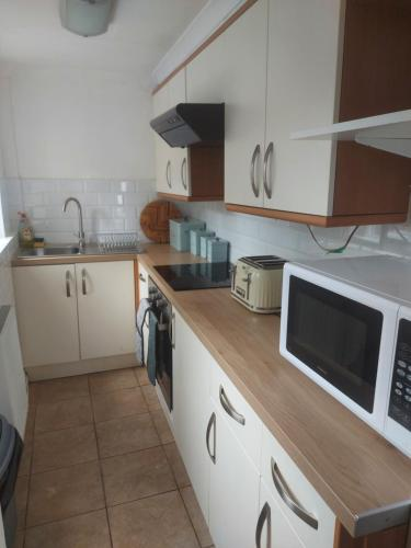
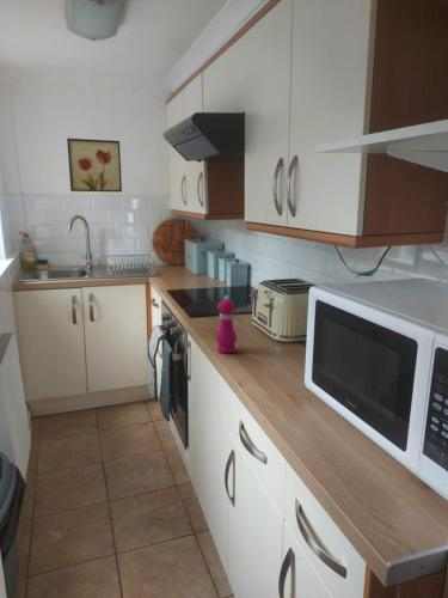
+ pepper mill (226, 323)
+ wall art (94, 165)
